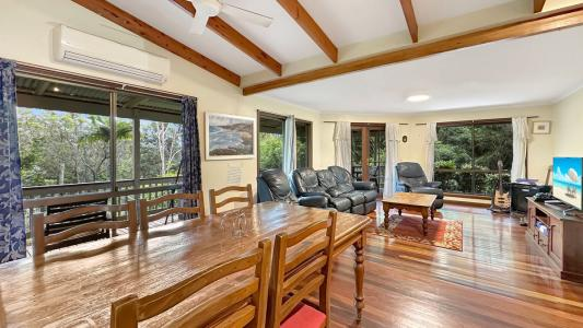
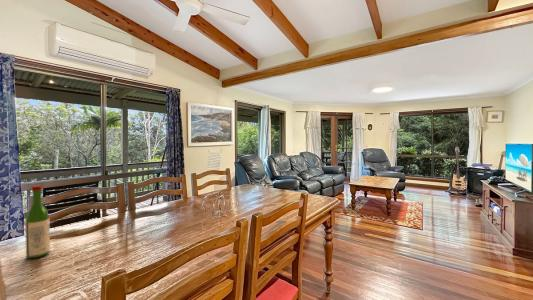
+ wine bottle (37, 220)
